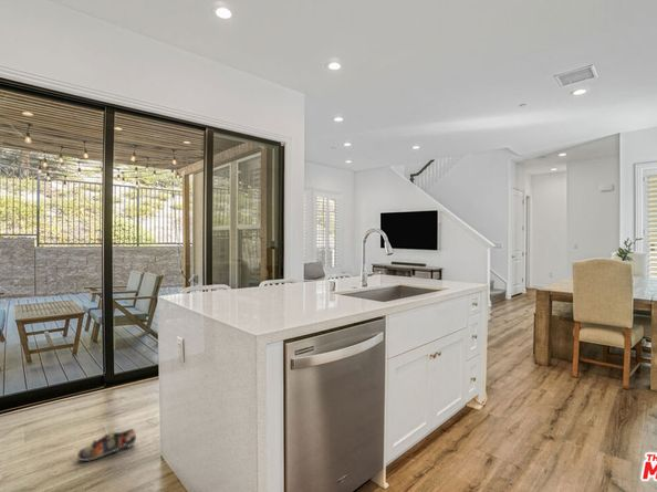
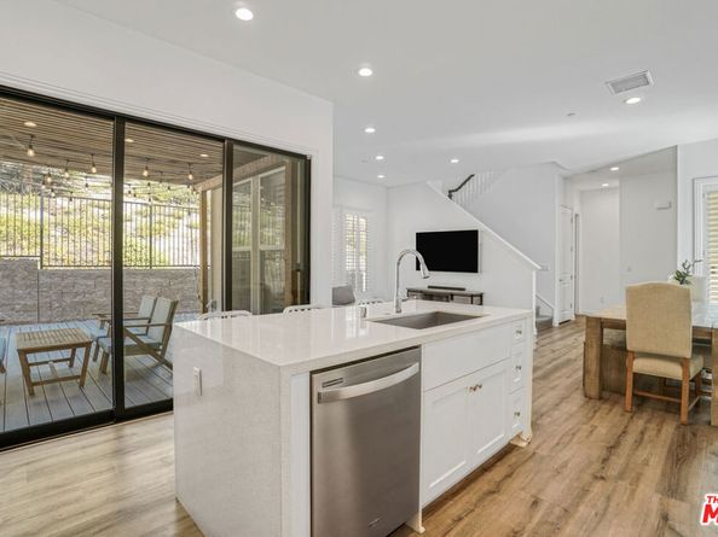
- shoe (107, 443)
